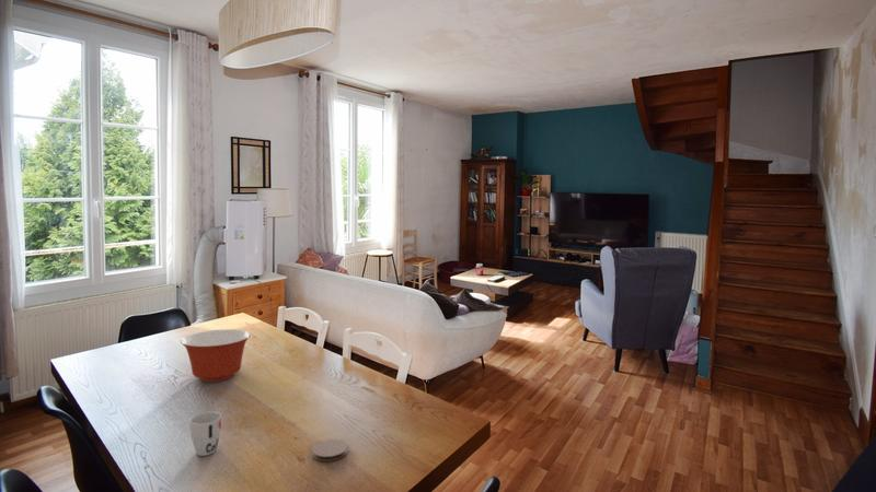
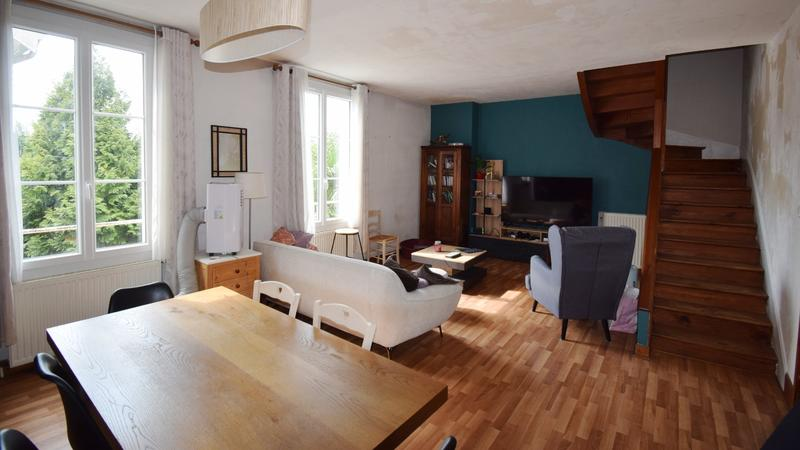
- mixing bowl (217, 356)
- coaster (330, 449)
- cup (206, 434)
